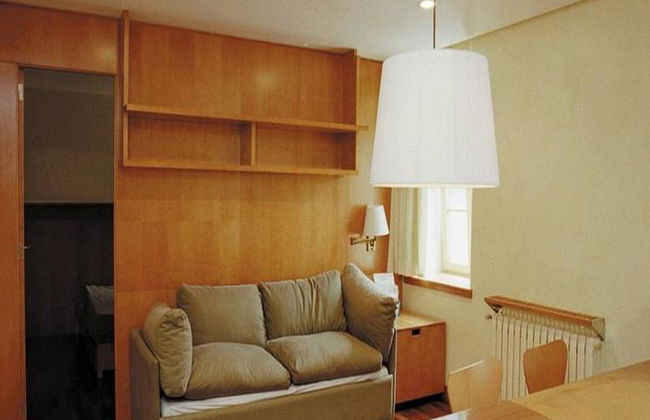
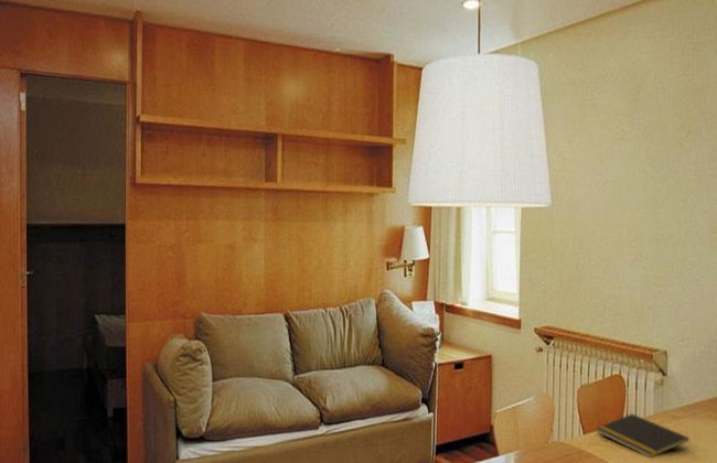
+ notepad (640, 433)
